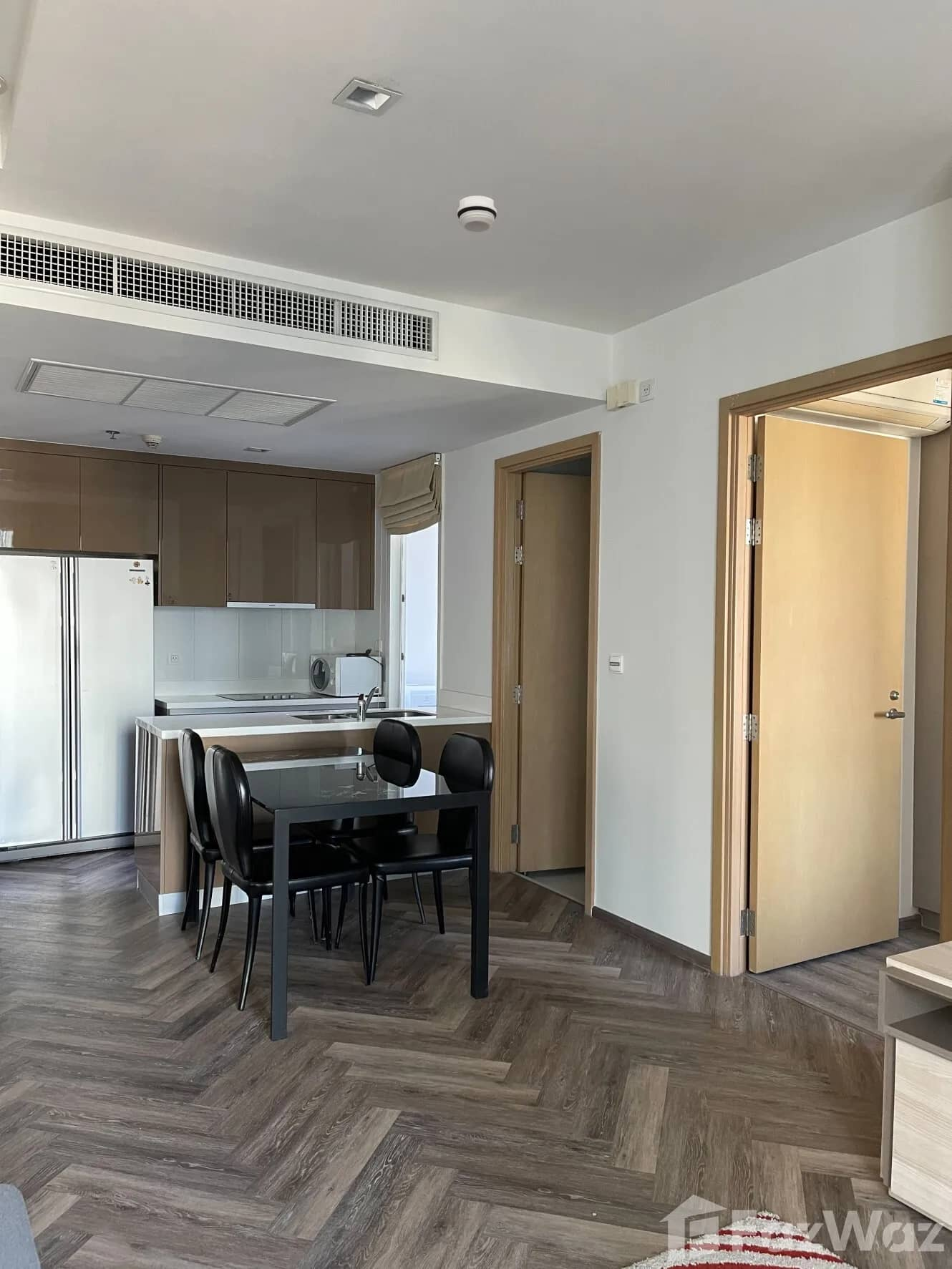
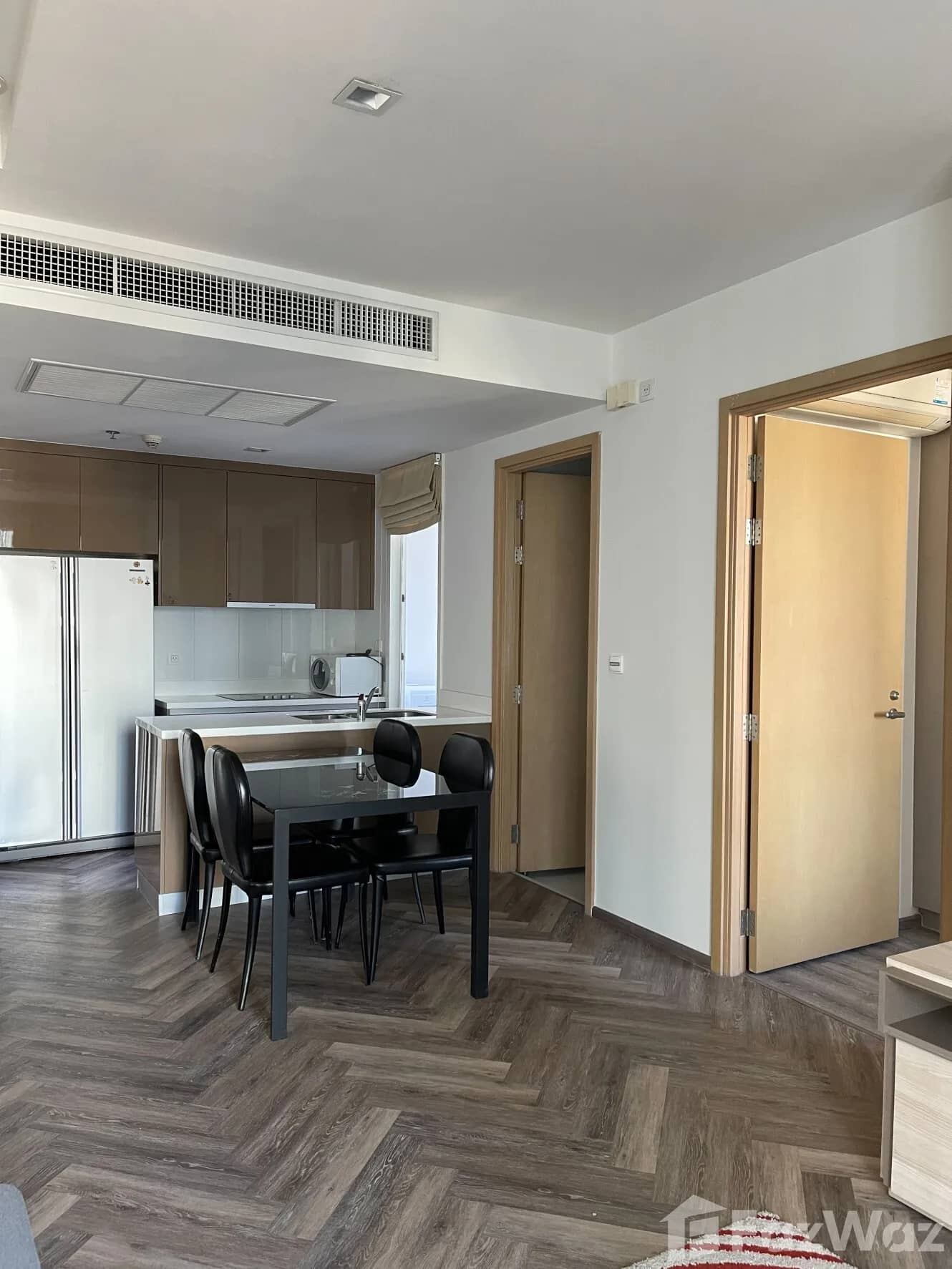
- smoke detector (477, 215)
